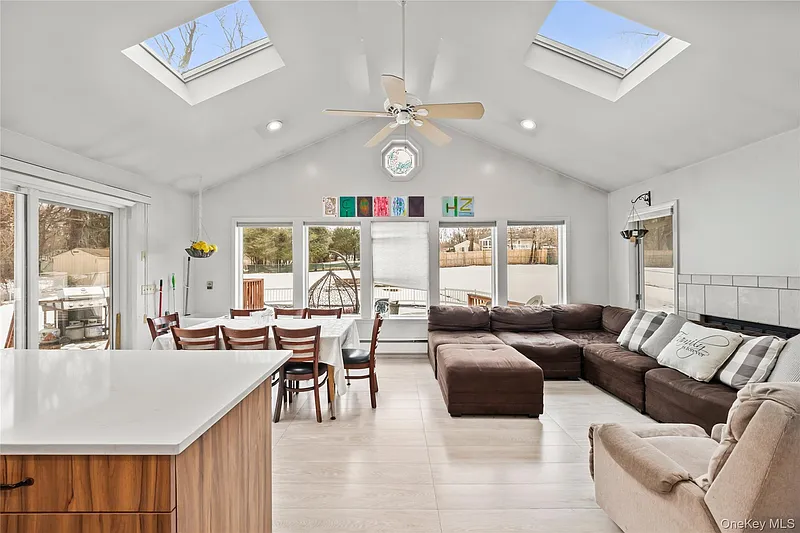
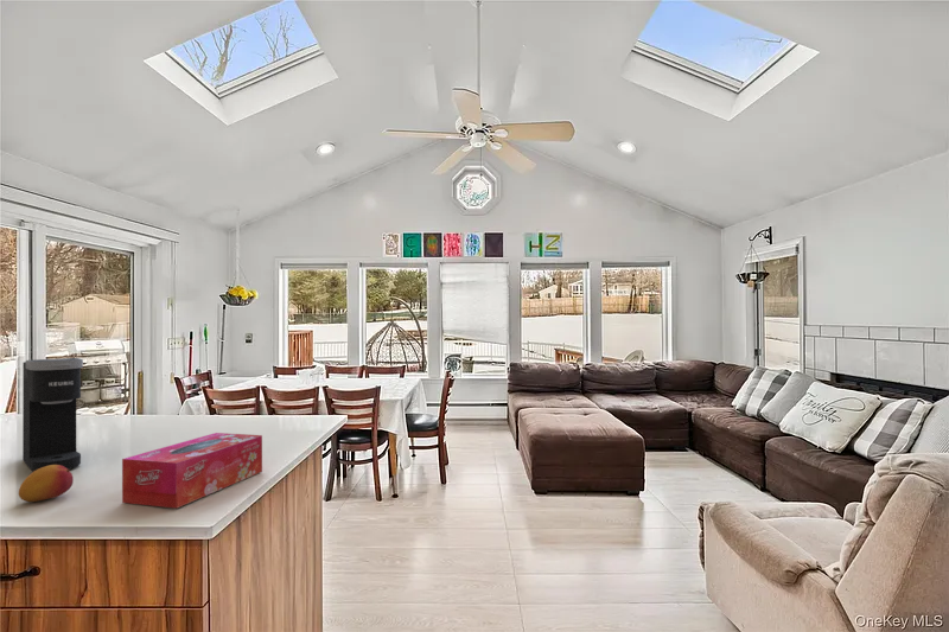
+ coffee maker (51, 410)
+ fruit (46, 483)
+ tissue box (198, 465)
